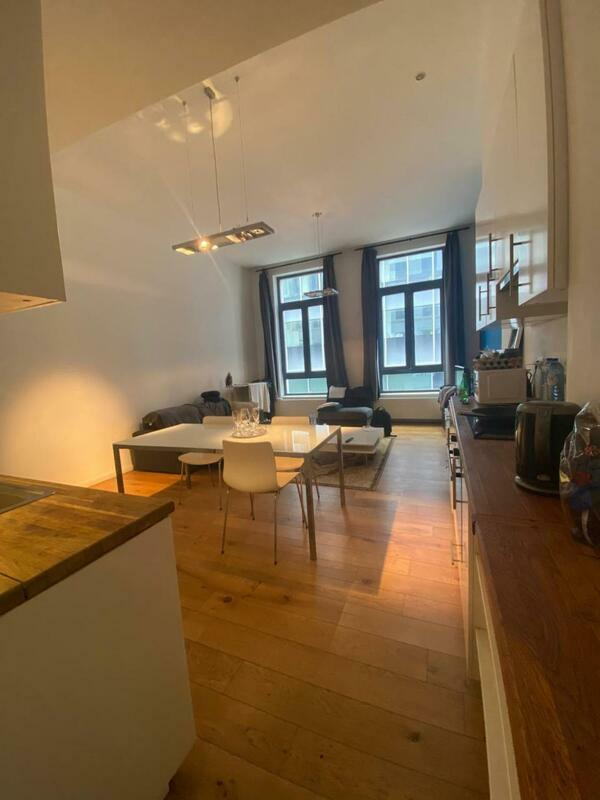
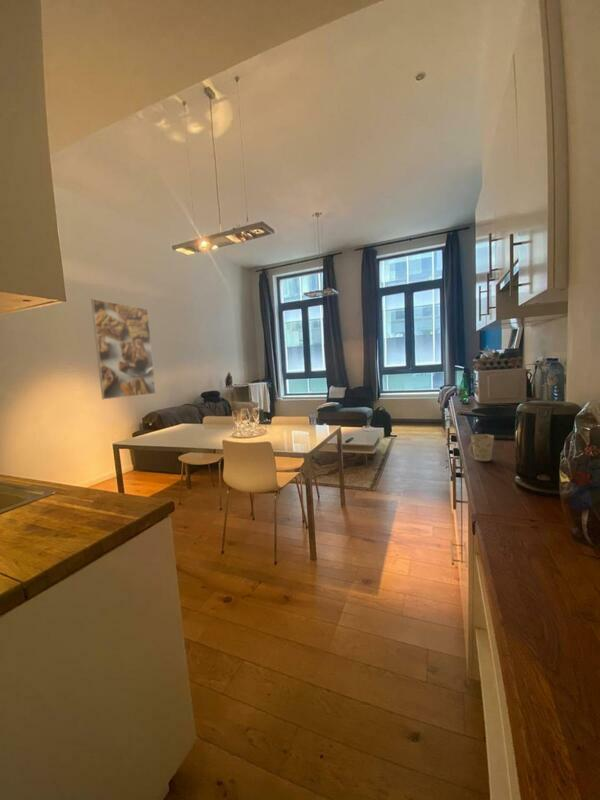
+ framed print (126, 351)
+ mug (479, 448)
